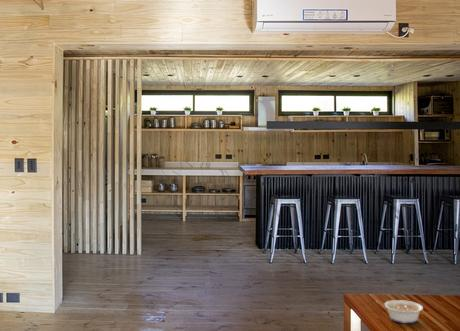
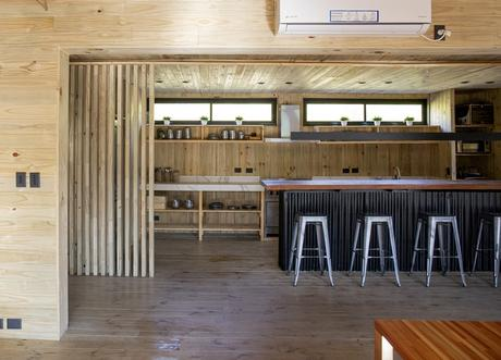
- legume (402, 311)
